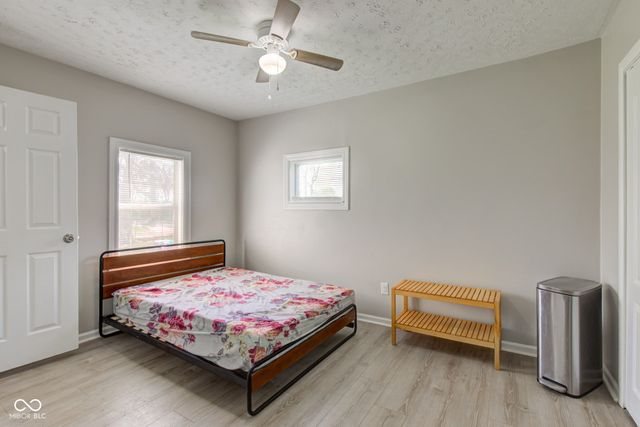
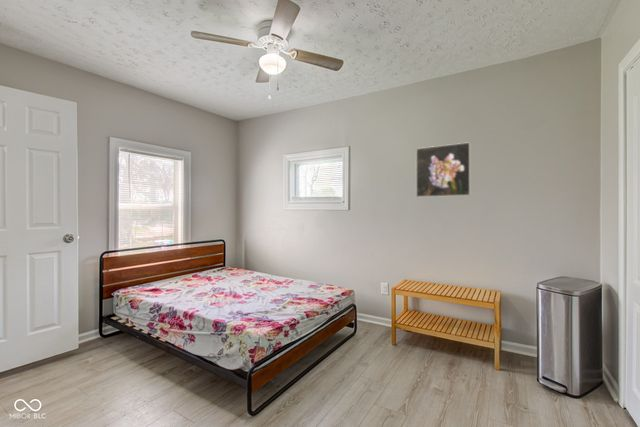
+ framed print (442, 171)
